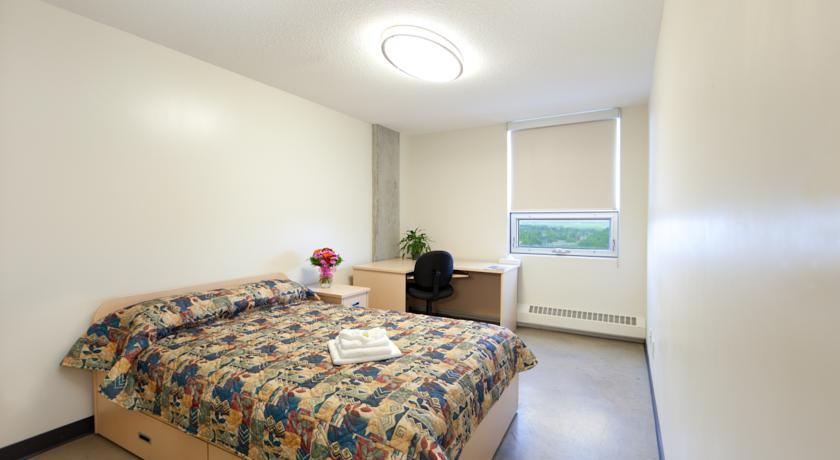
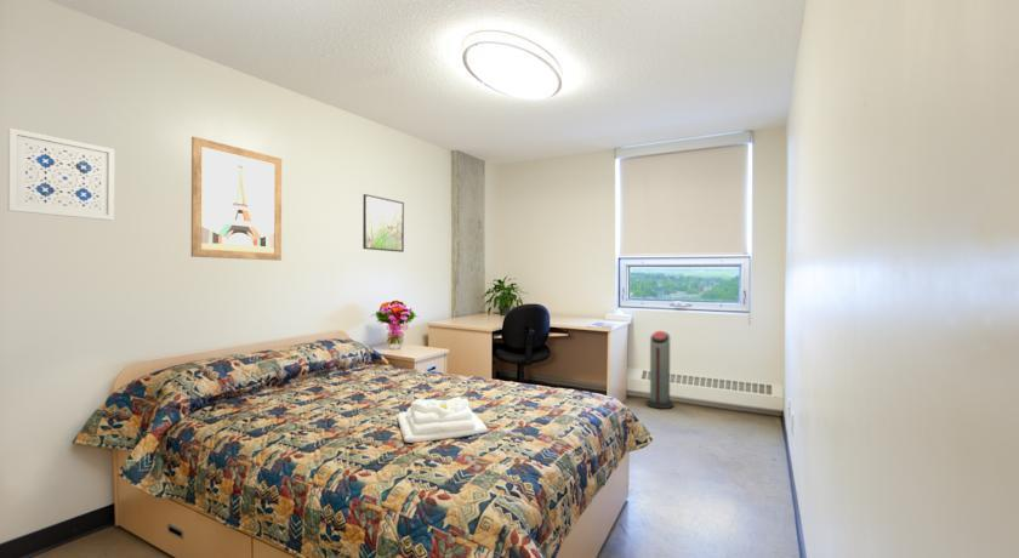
+ wall art (239, 203)
+ wall art (64, 177)
+ air purifier (660, 368)
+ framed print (383, 224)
